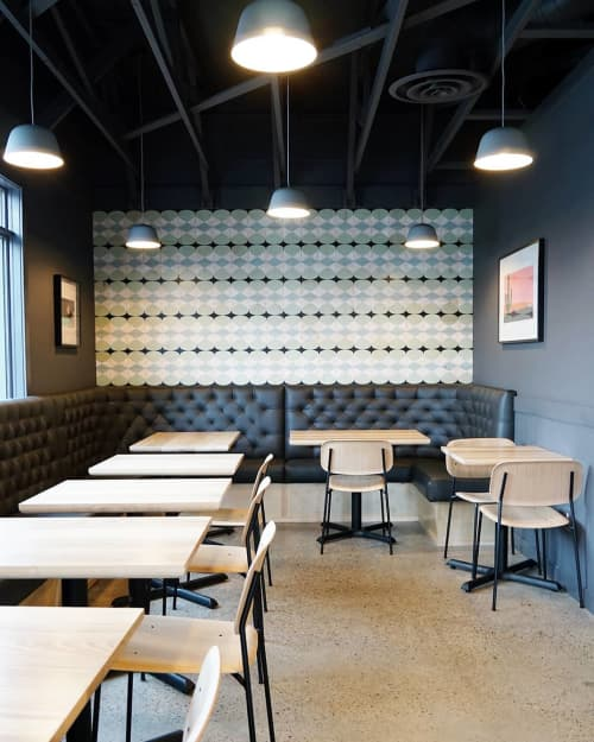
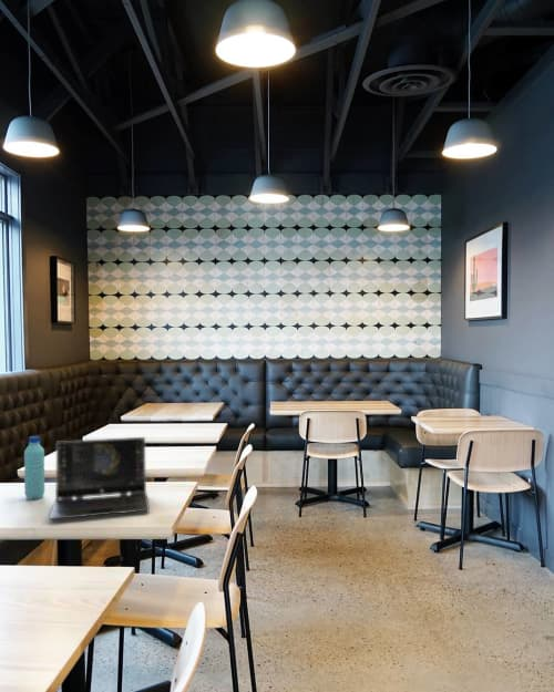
+ laptop (101, 476)
+ water bottle (34, 466)
